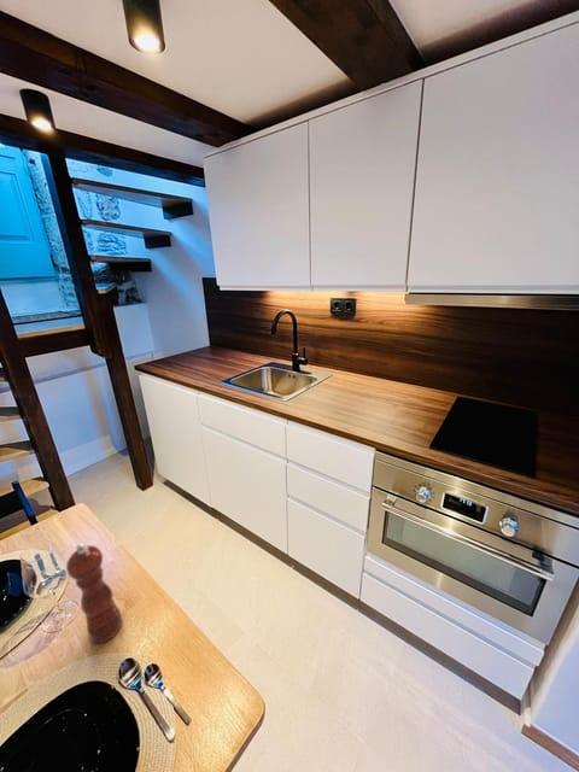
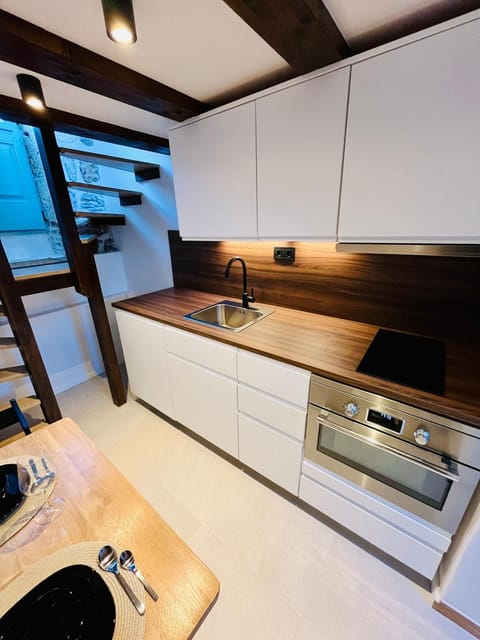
- pepper mill (93, 589)
